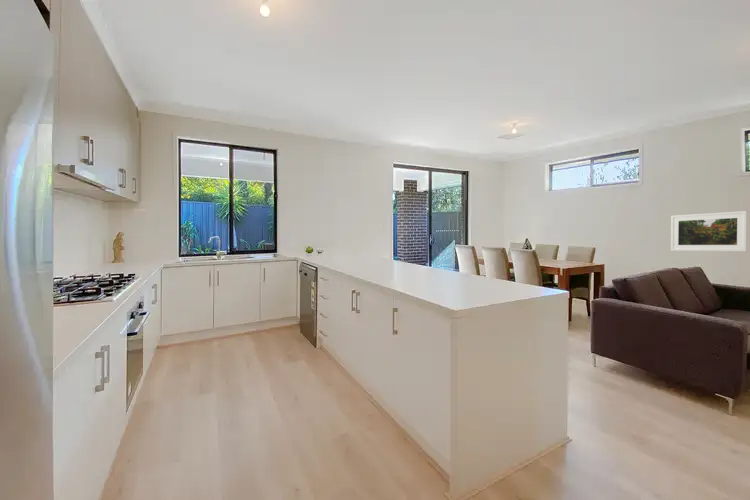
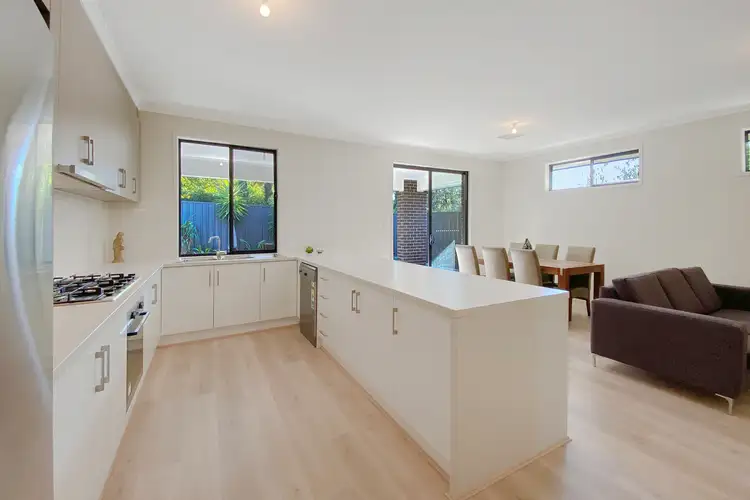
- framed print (706, 232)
